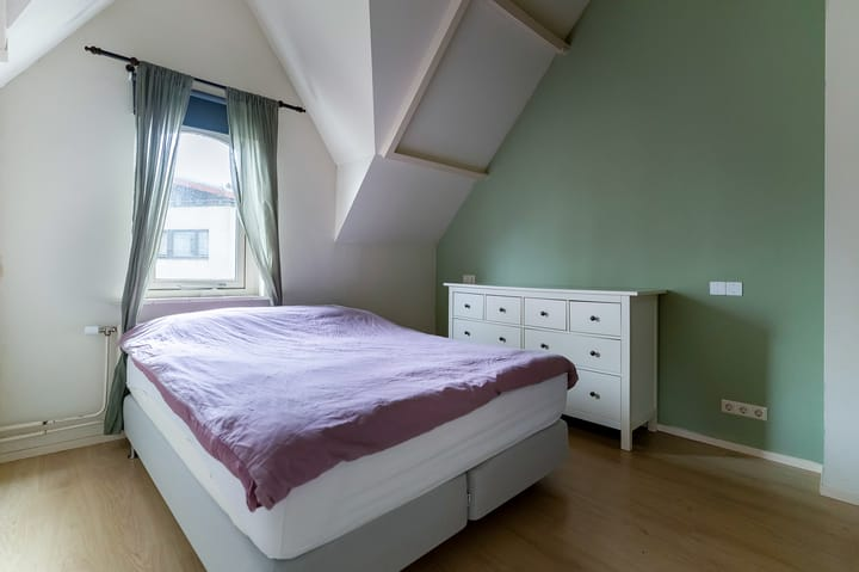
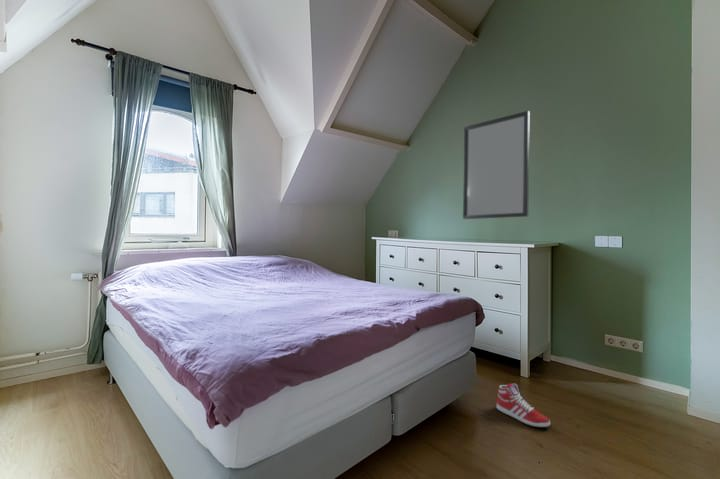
+ home mirror (494, 168)
+ sneaker (521, 403)
